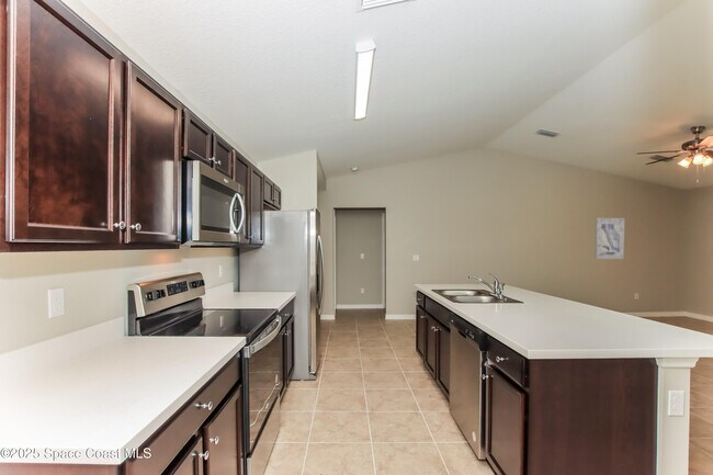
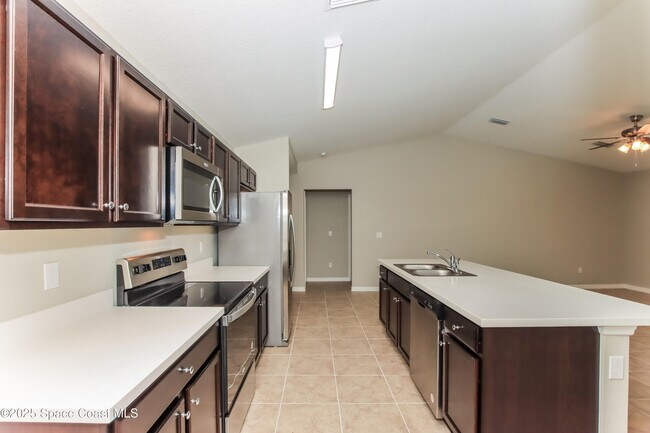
- wall art (609, 238)
